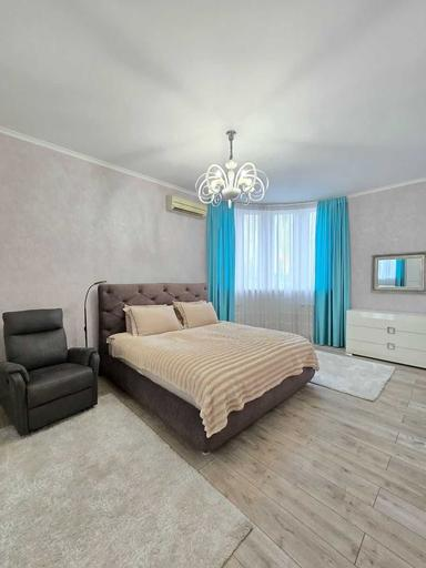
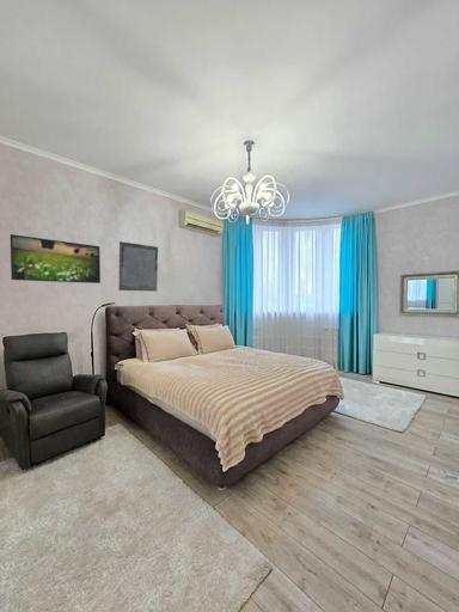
+ stone plaque (139, 268)
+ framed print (60, 261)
